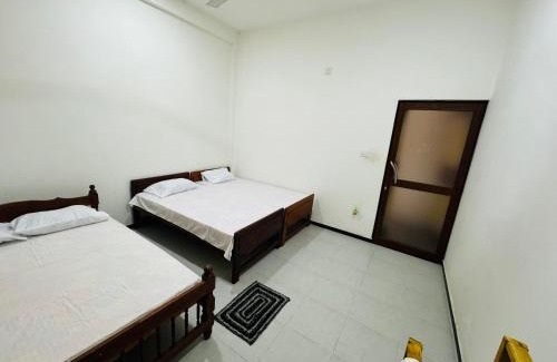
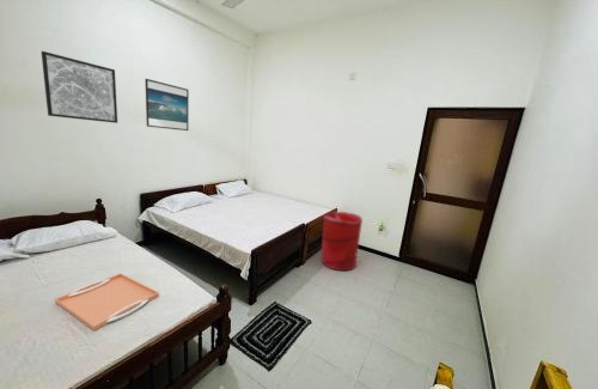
+ laundry hamper (340, 238)
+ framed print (169, 107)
+ serving tray (109, 297)
+ wall art (83, 91)
